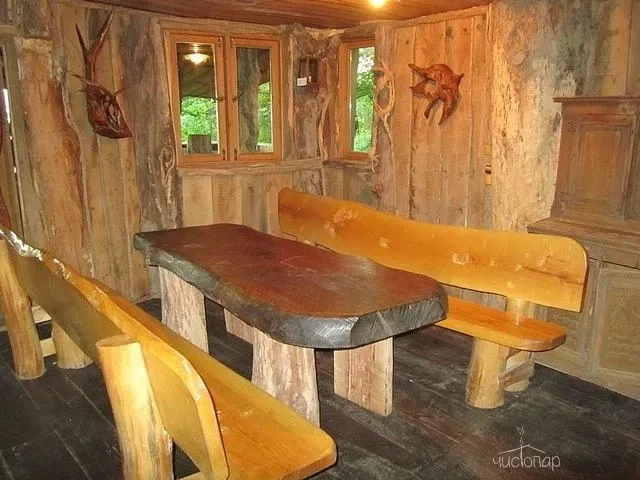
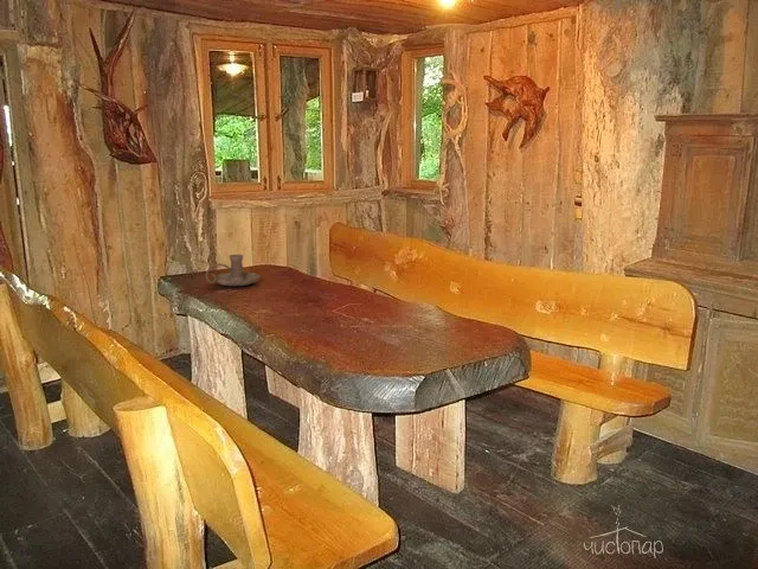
+ candle holder (231, 270)
